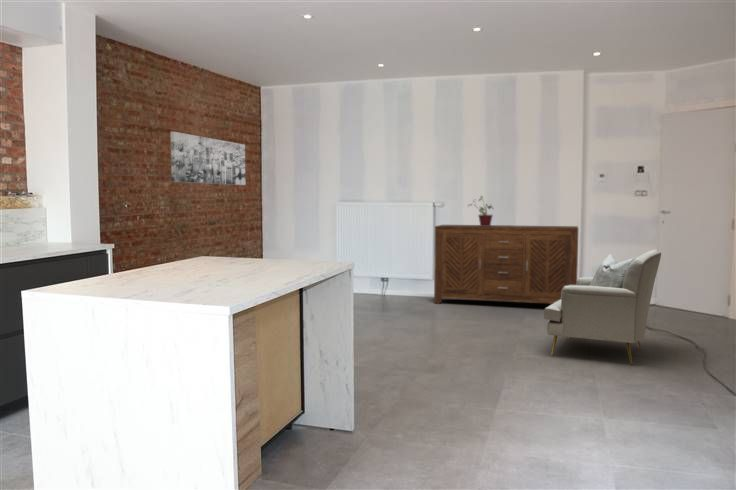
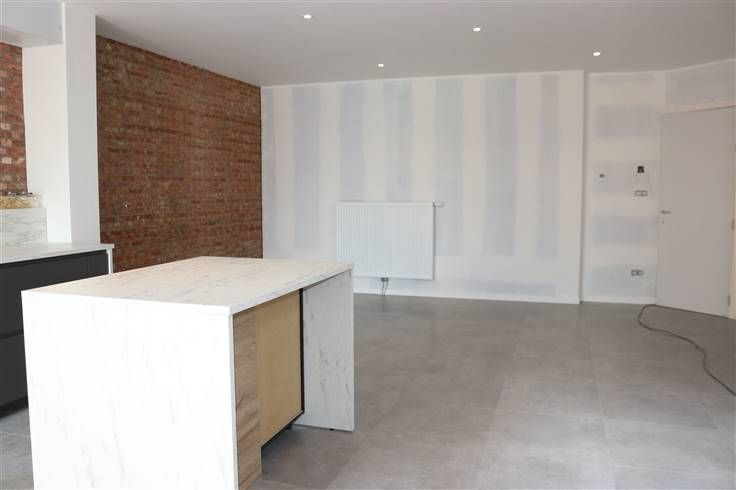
- wall art (212, 161)
- potted plant (479, 210)
- armchair (604, 300)
- sideboard (505, 265)
